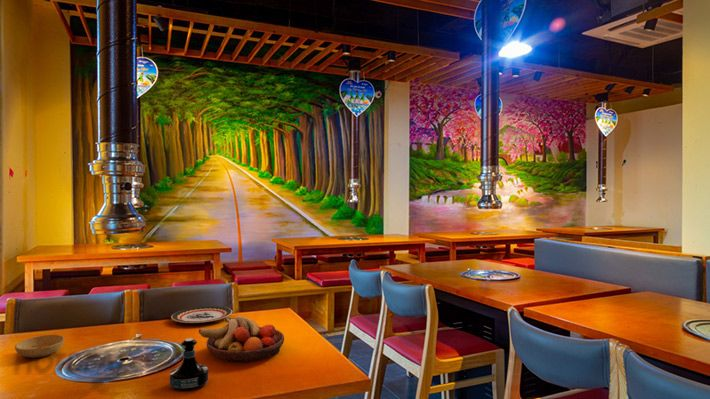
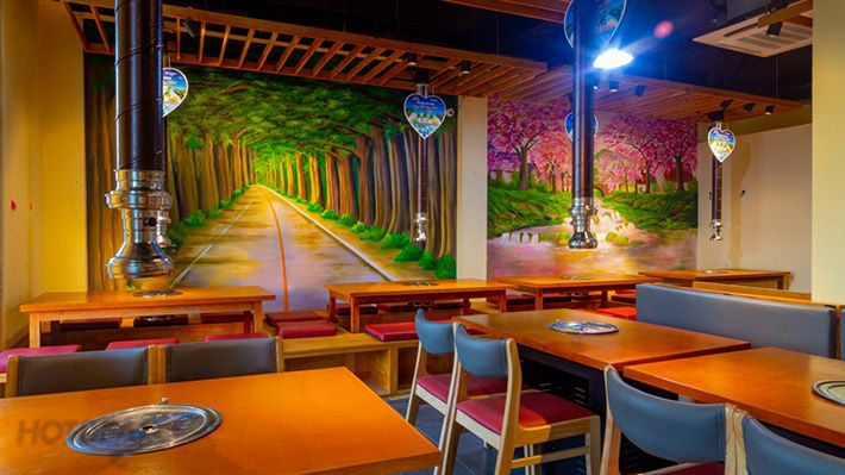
- plate (202, 315)
- fruit bowl (245, 335)
- tequila bottle (189, 362)
- bowl (40, 347)
